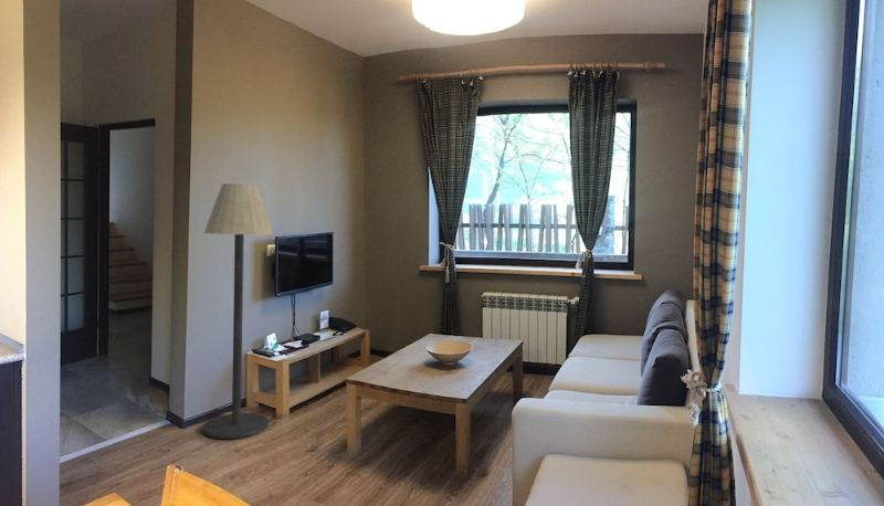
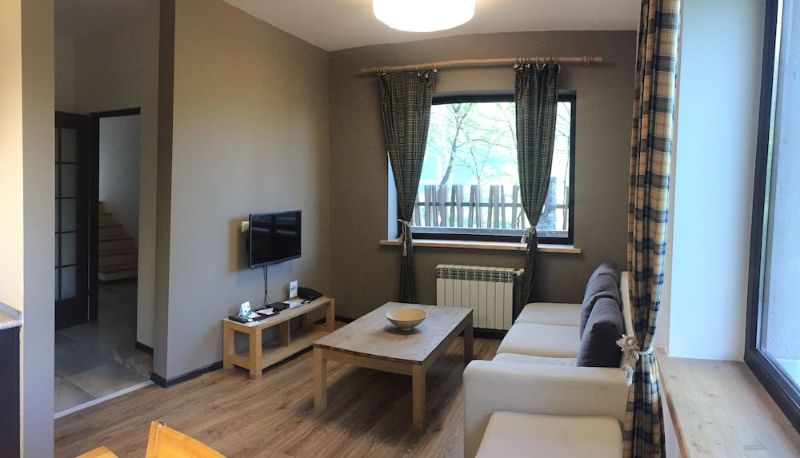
- floor lamp (238, 307)
